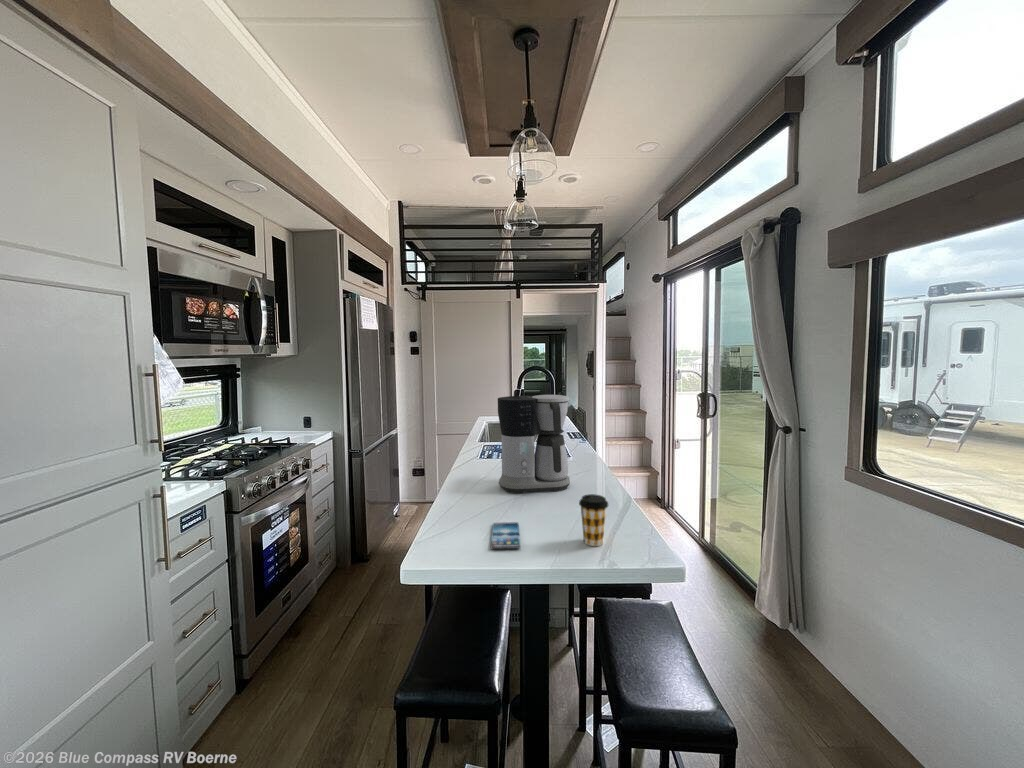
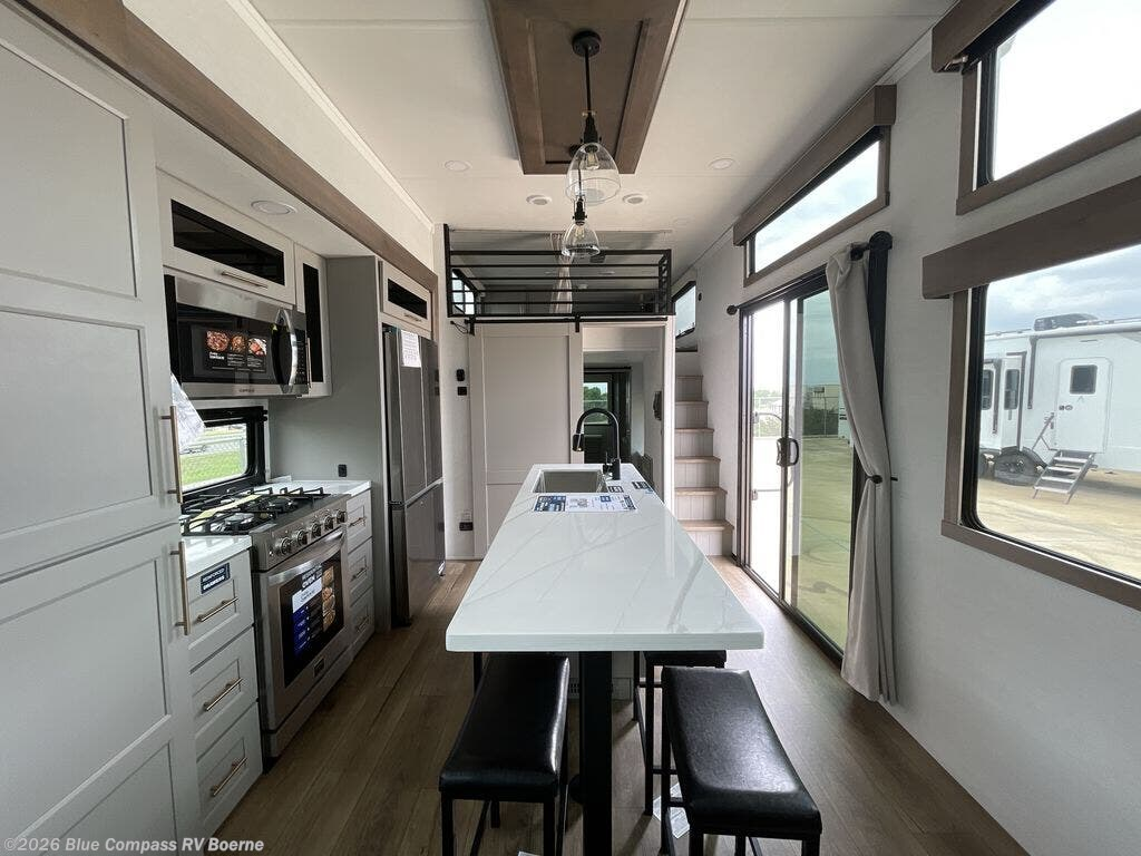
- coffee maker (536, 443)
- coffee cup (593, 520)
- smartphone (505, 535)
